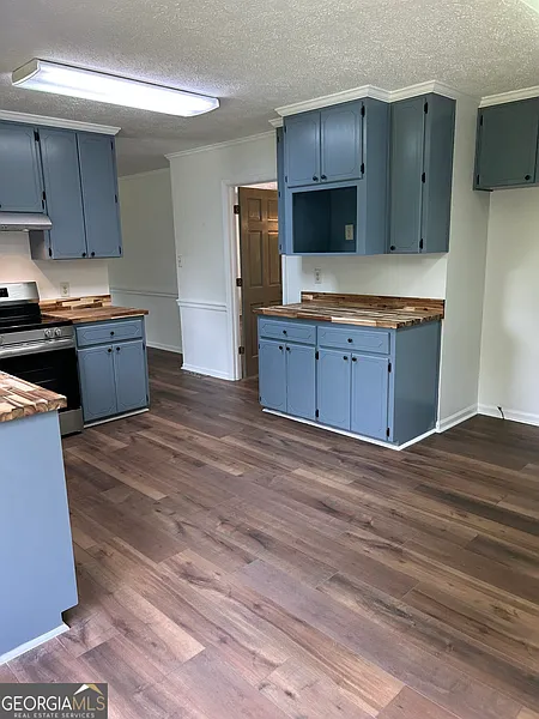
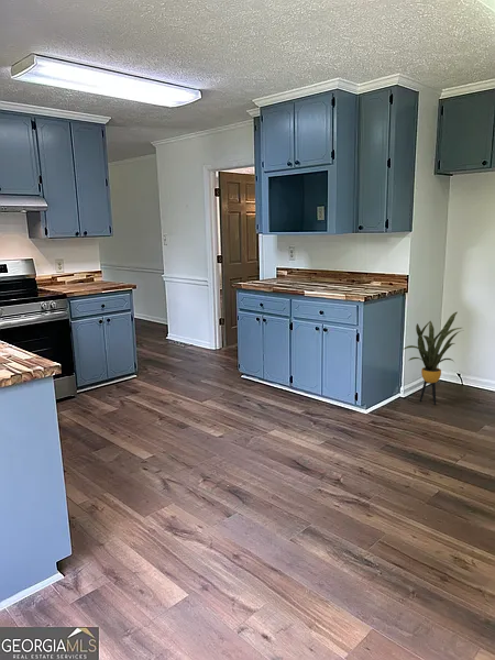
+ house plant (437, 360)
